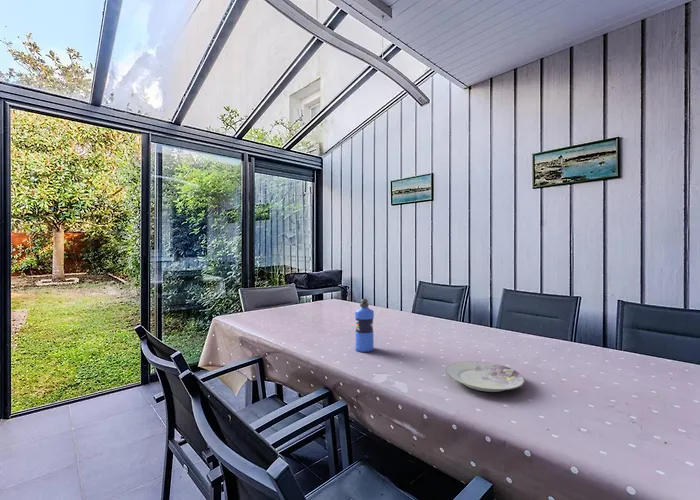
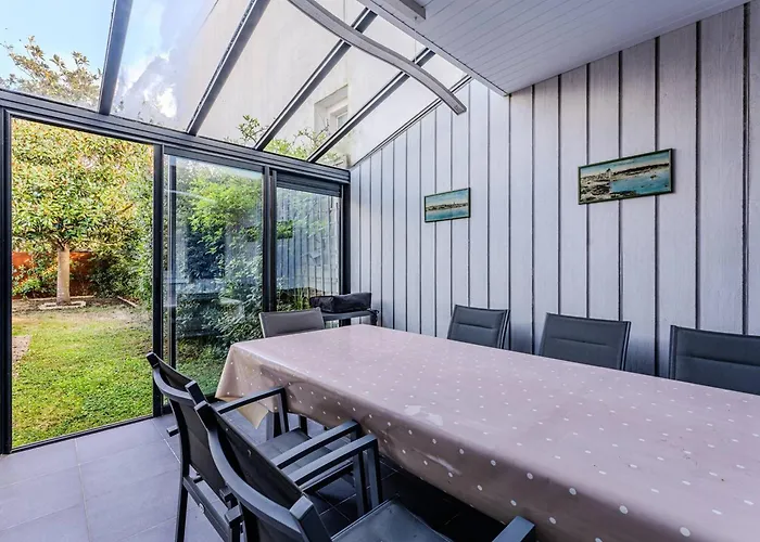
- water bottle (364, 324)
- plate (483, 377)
